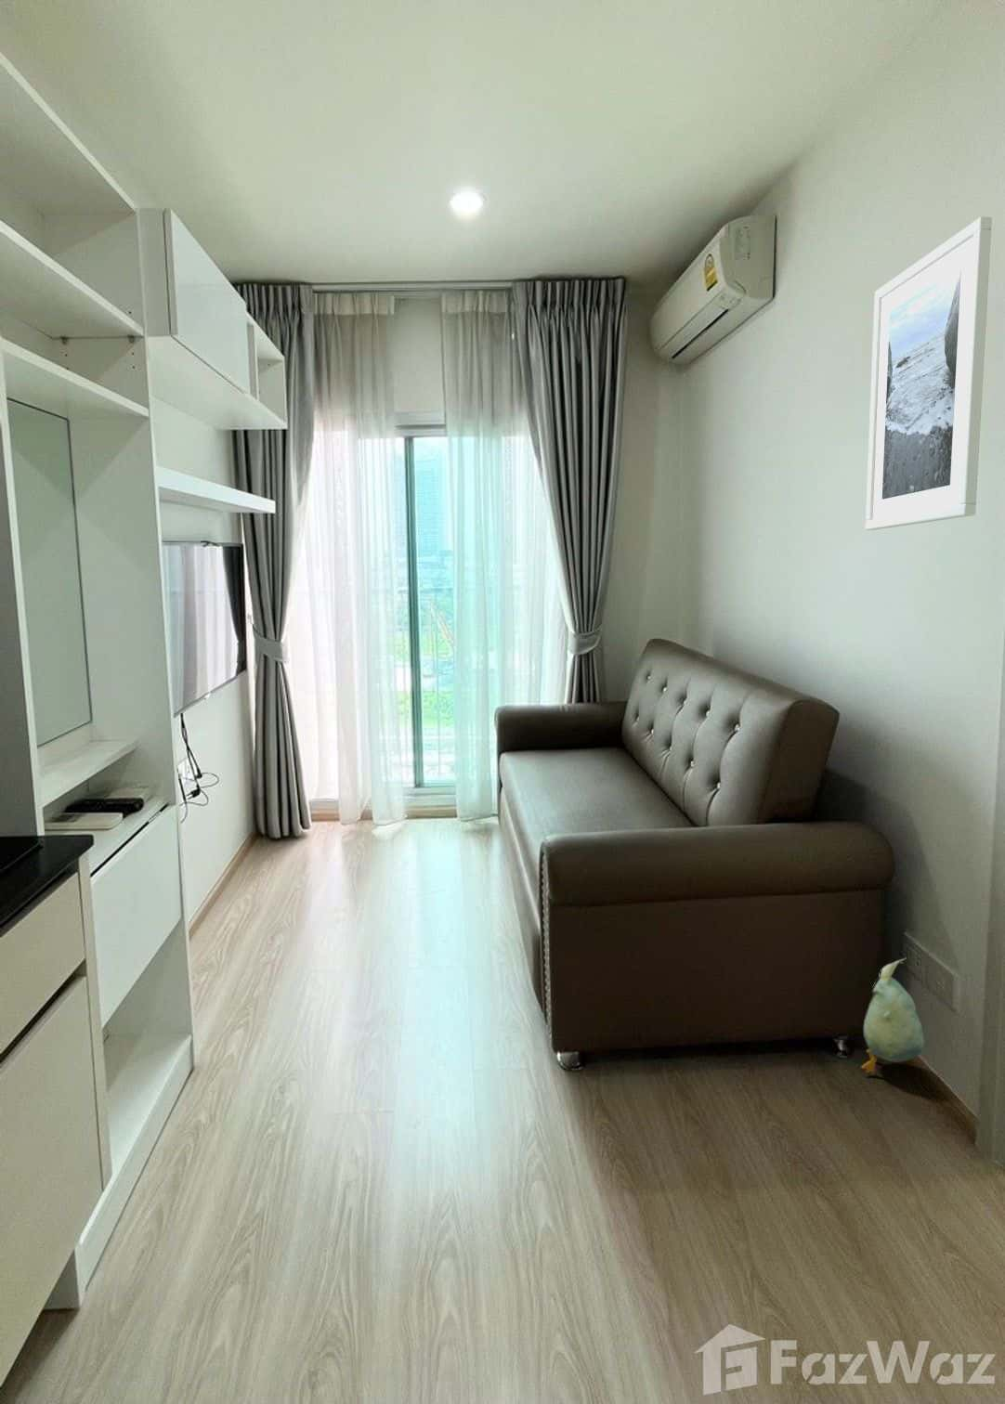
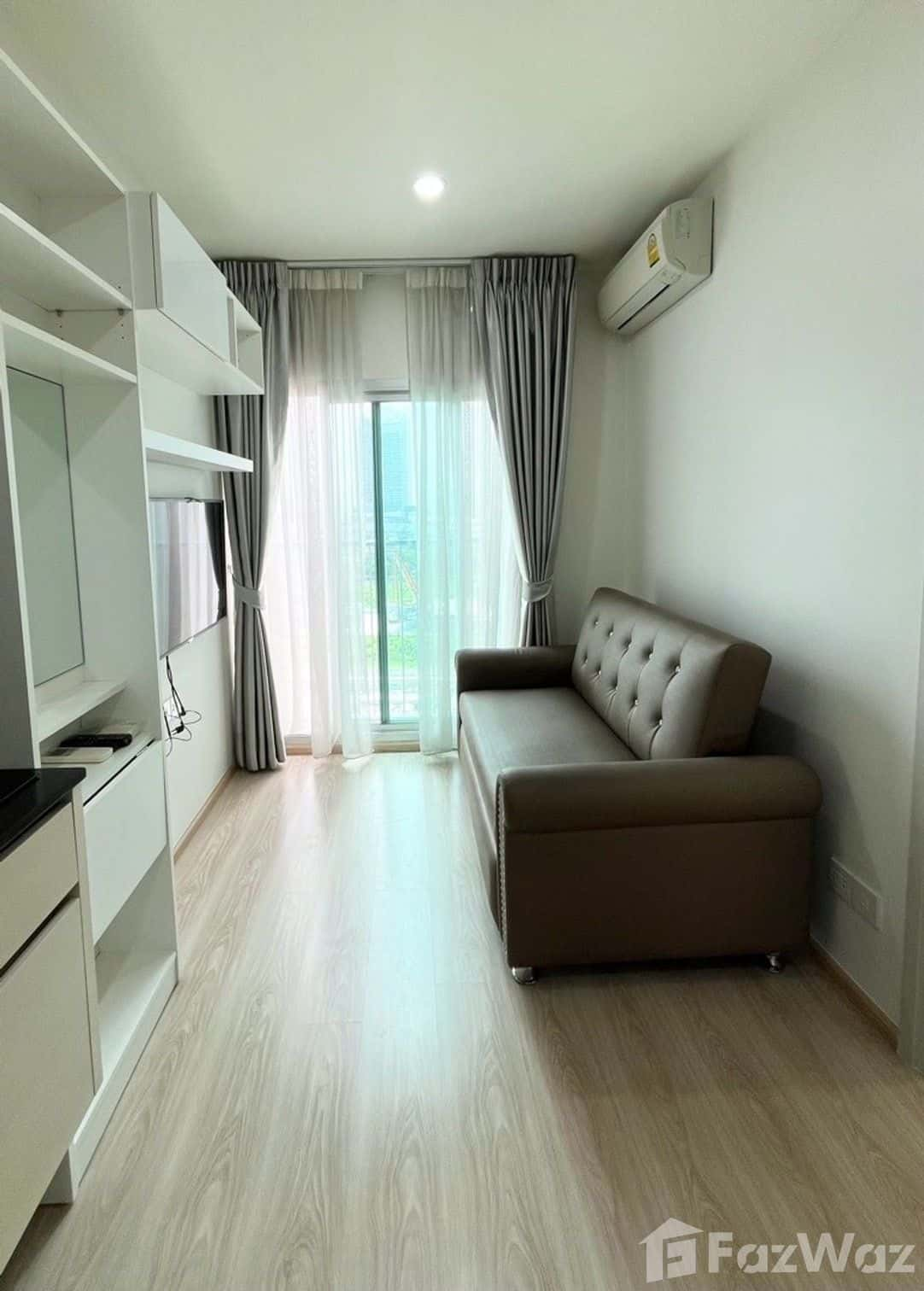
- plush toy (890, 1014)
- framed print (919, 393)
